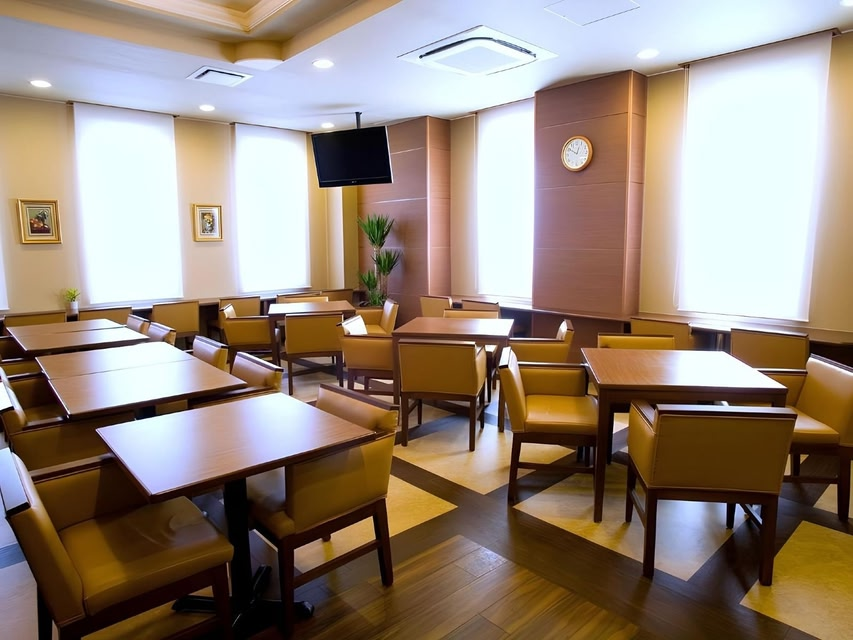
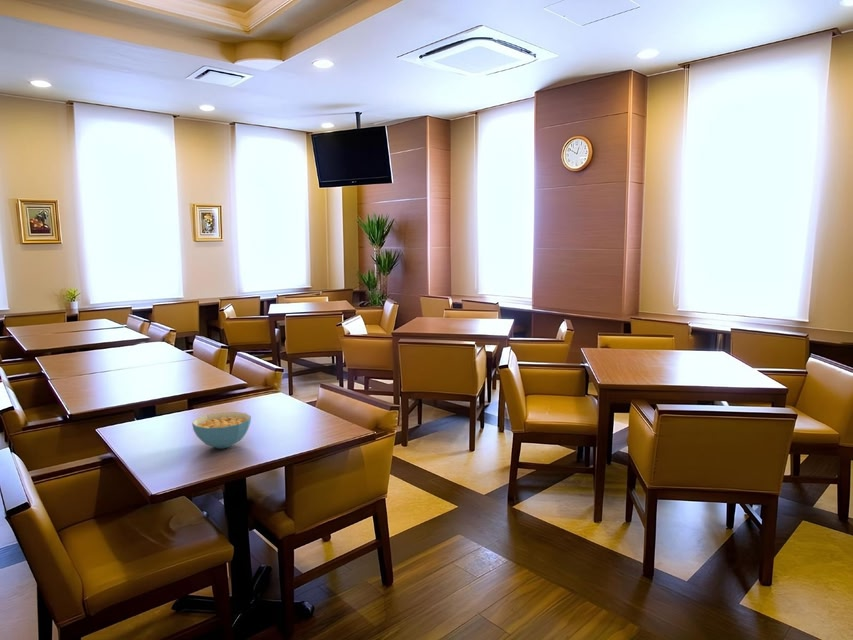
+ cereal bowl (222, 432)
